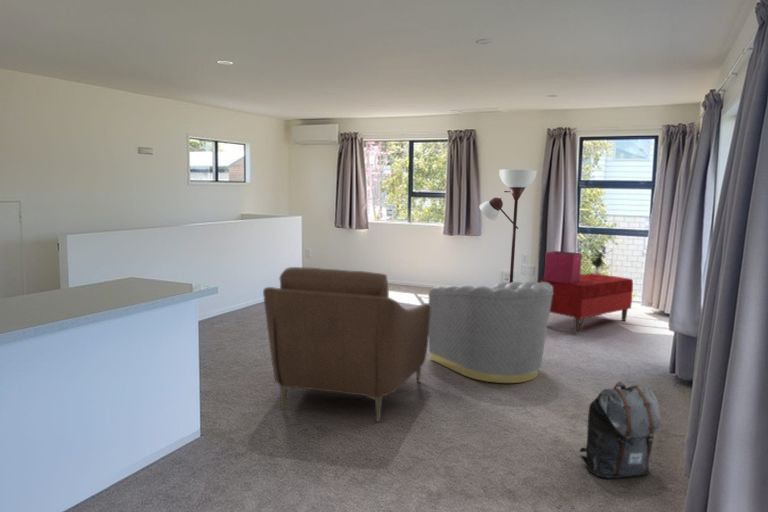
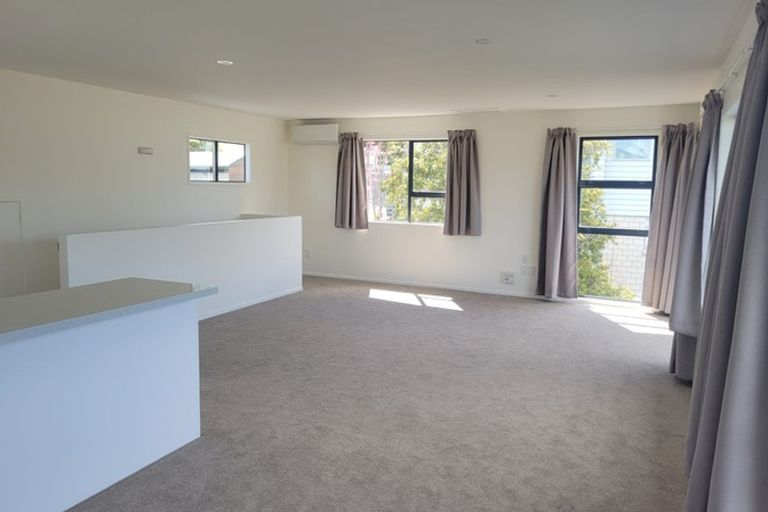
- floor lamp (512, 234)
- bench (586, 301)
- armchair (495, 323)
- chair (346, 331)
- storage bin (563, 266)
- potted plant (600, 259)
- backpack (619, 426)
